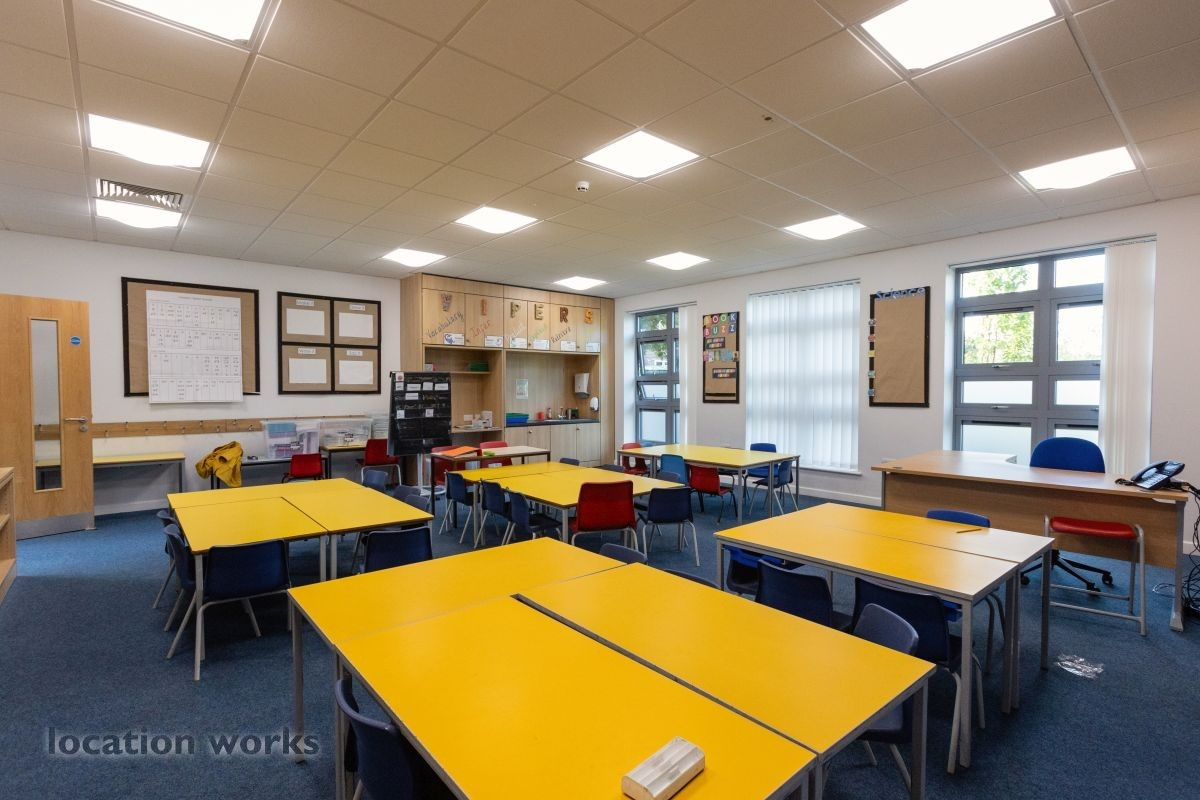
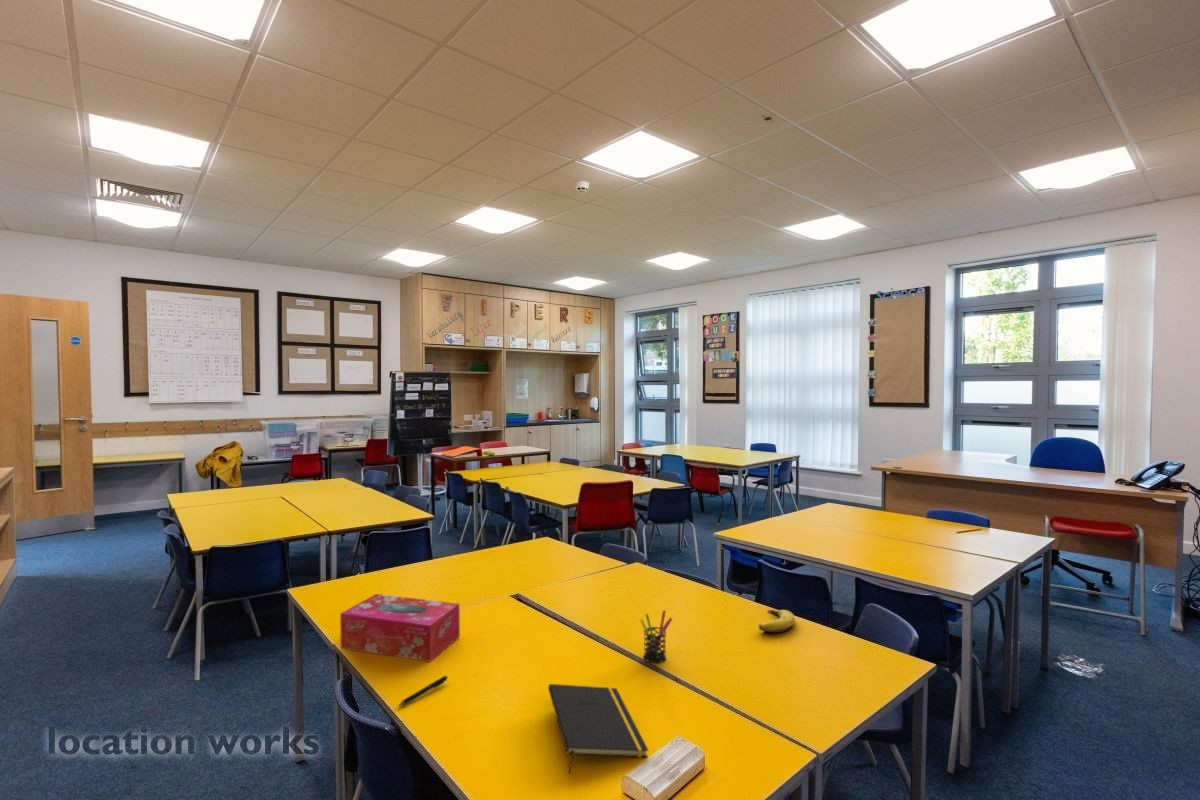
+ tissue box (401, 625)
+ pen holder (654, 633)
+ pen (423, 690)
+ notepad (594, 717)
+ banana (777, 619)
